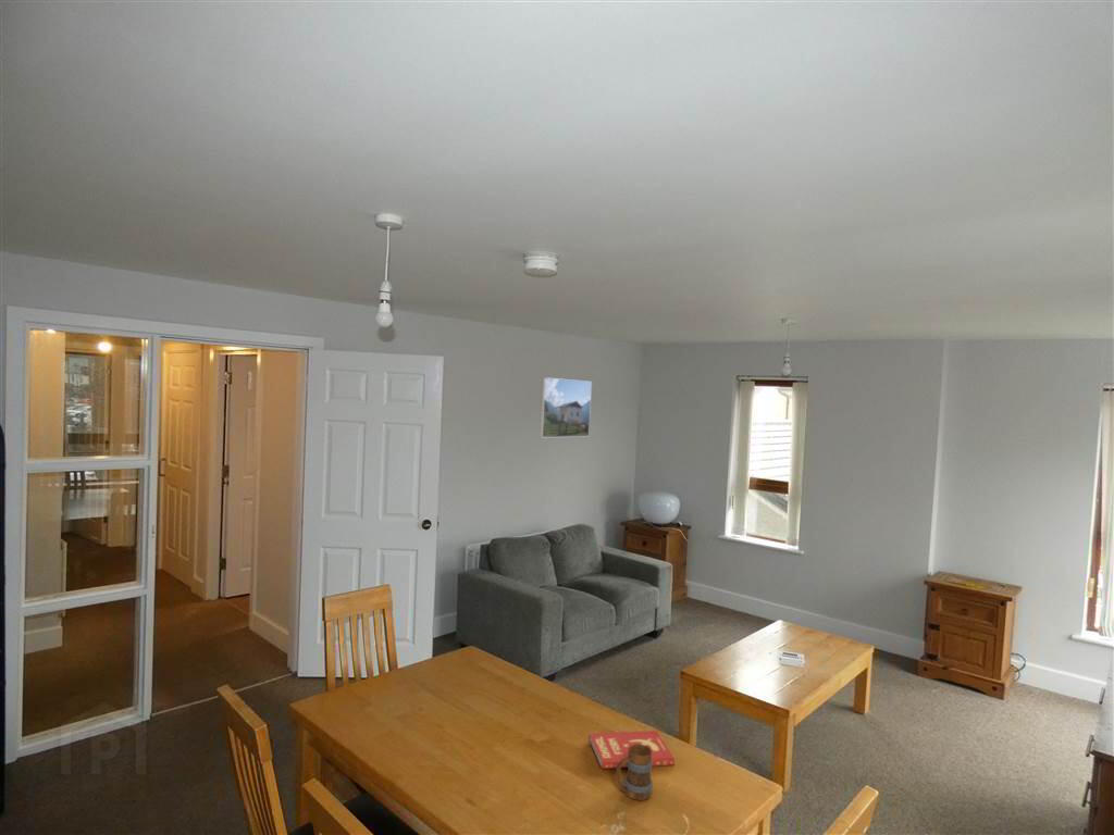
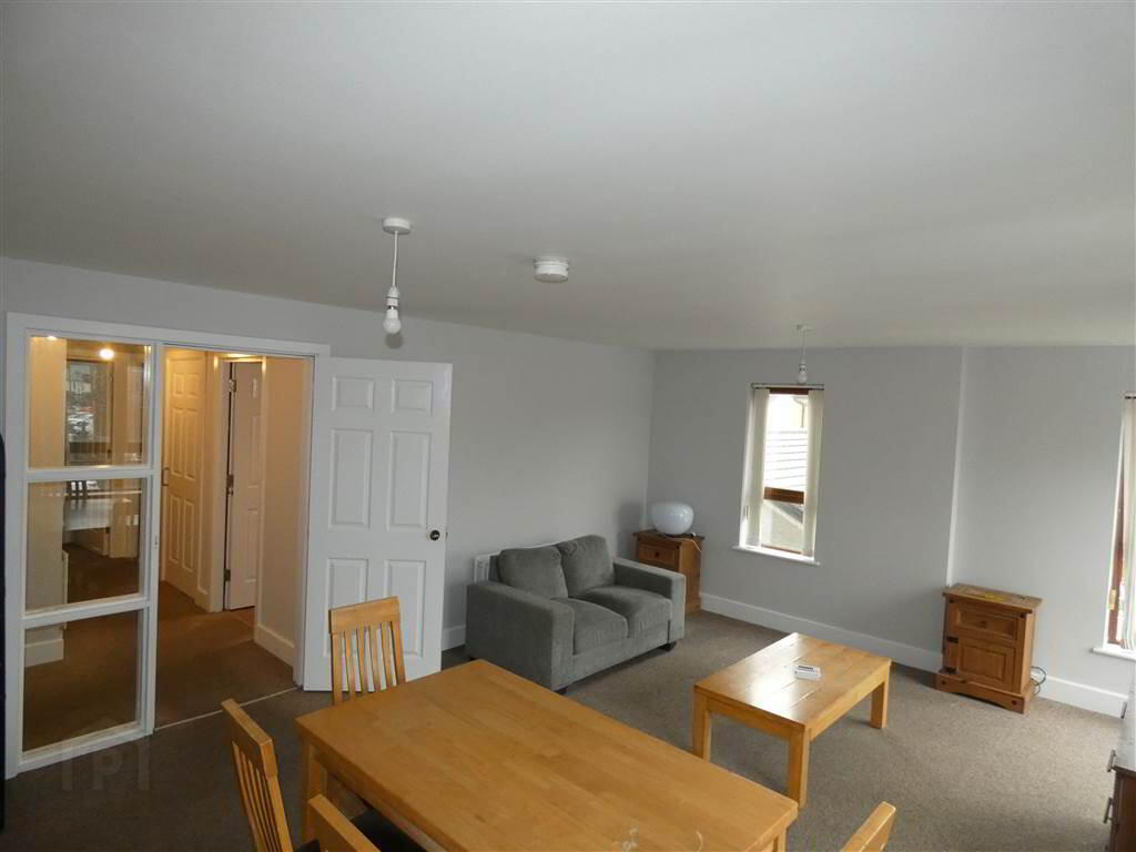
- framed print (566, 408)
- book (628, 749)
- mug (633, 772)
